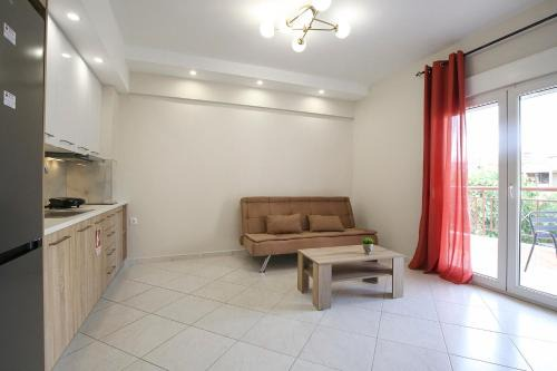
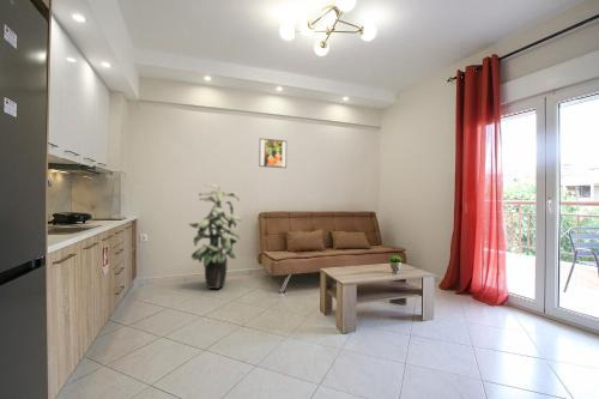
+ indoor plant (214, 235)
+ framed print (273, 153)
